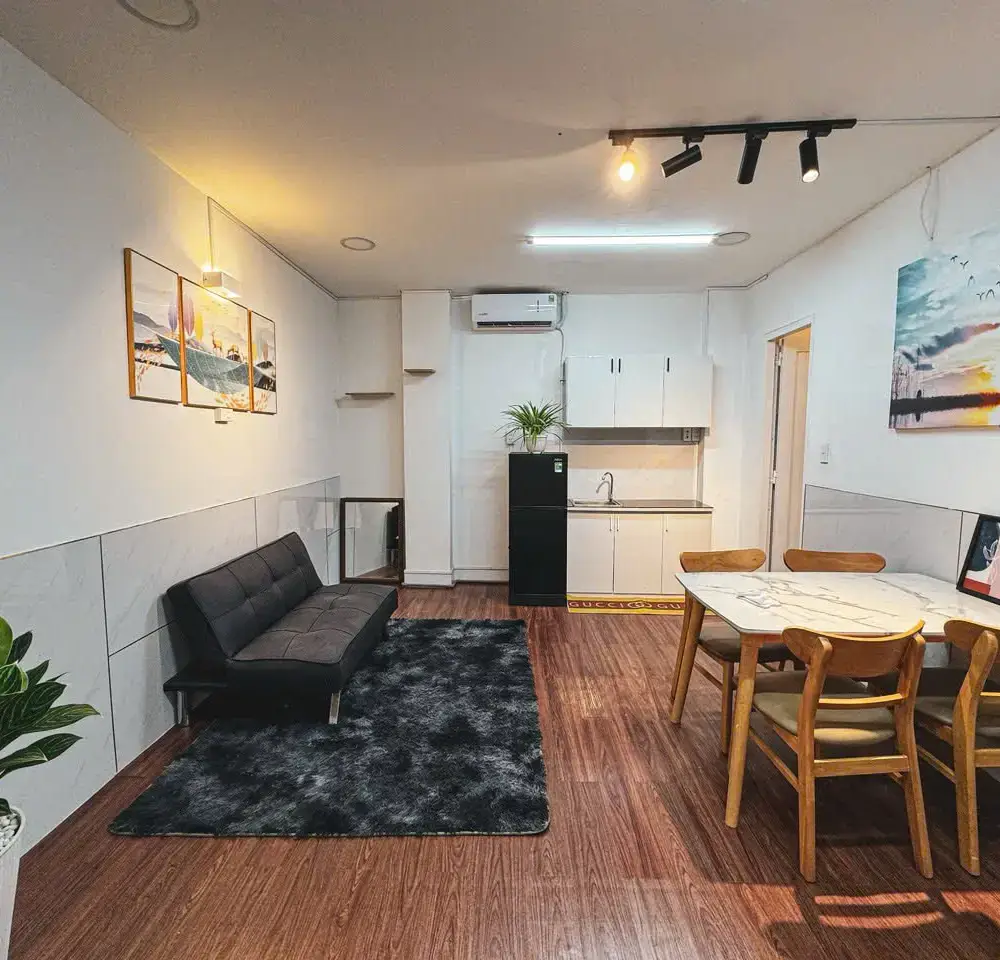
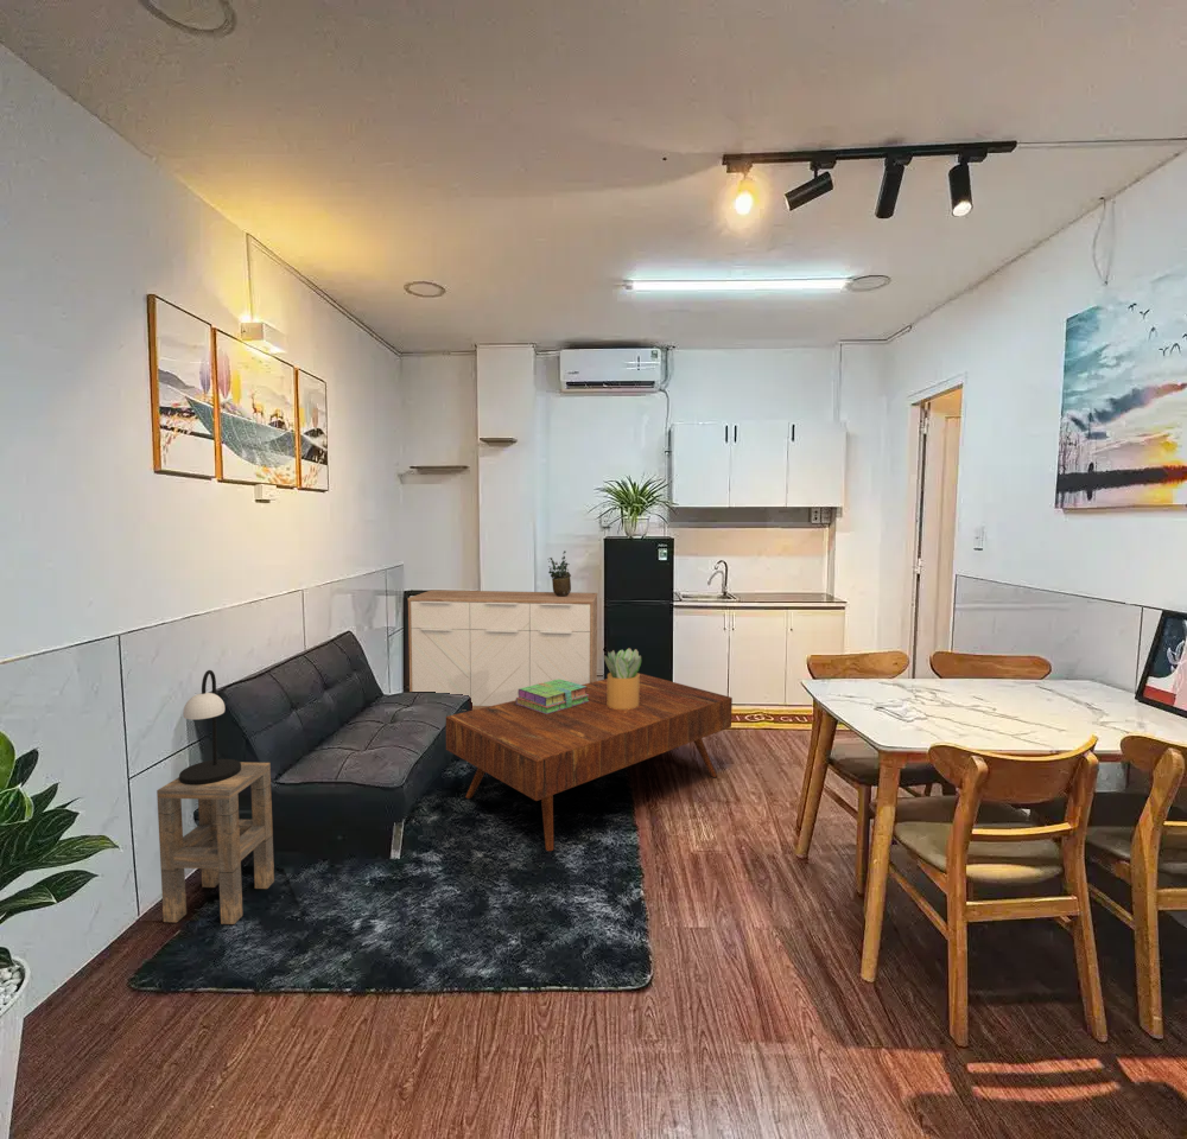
+ potted plant (560, 572)
+ side table (218, 839)
+ potted plant (621, 677)
+ table lamp (212, 721)
+ sideboard (506, 654)
+ coffee table (594, 745)
+ stack of books (552, 694)
